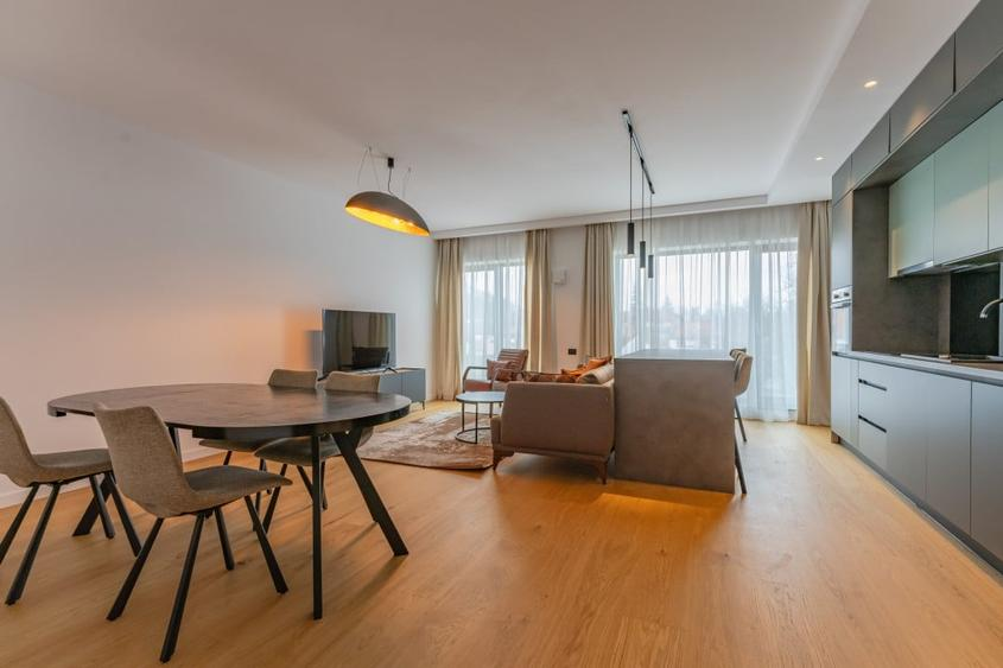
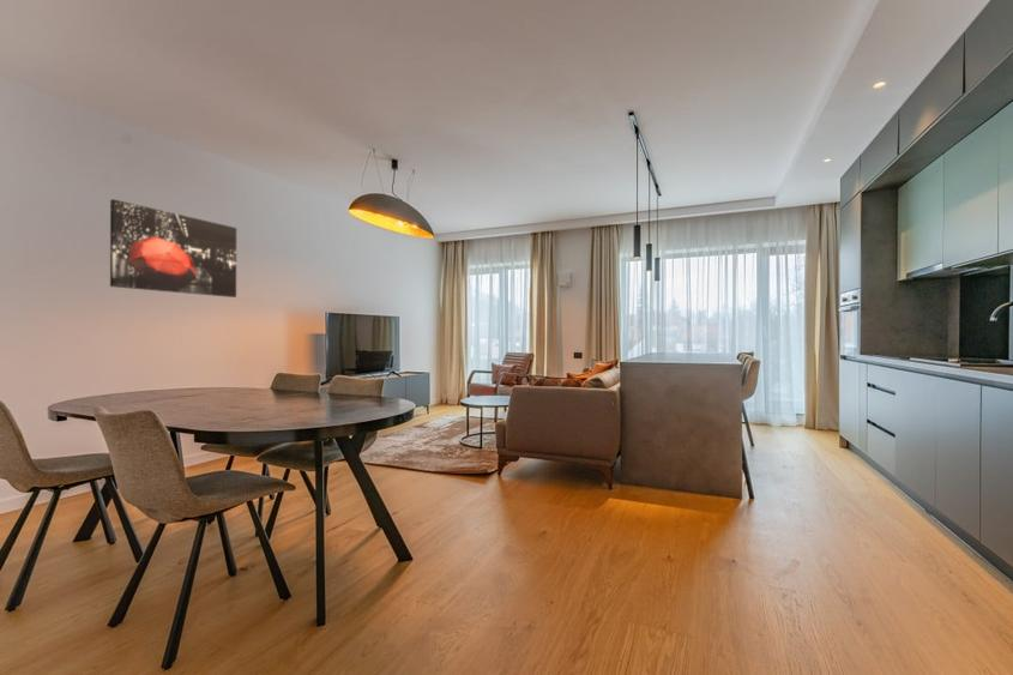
+ wall art (180, 253)
